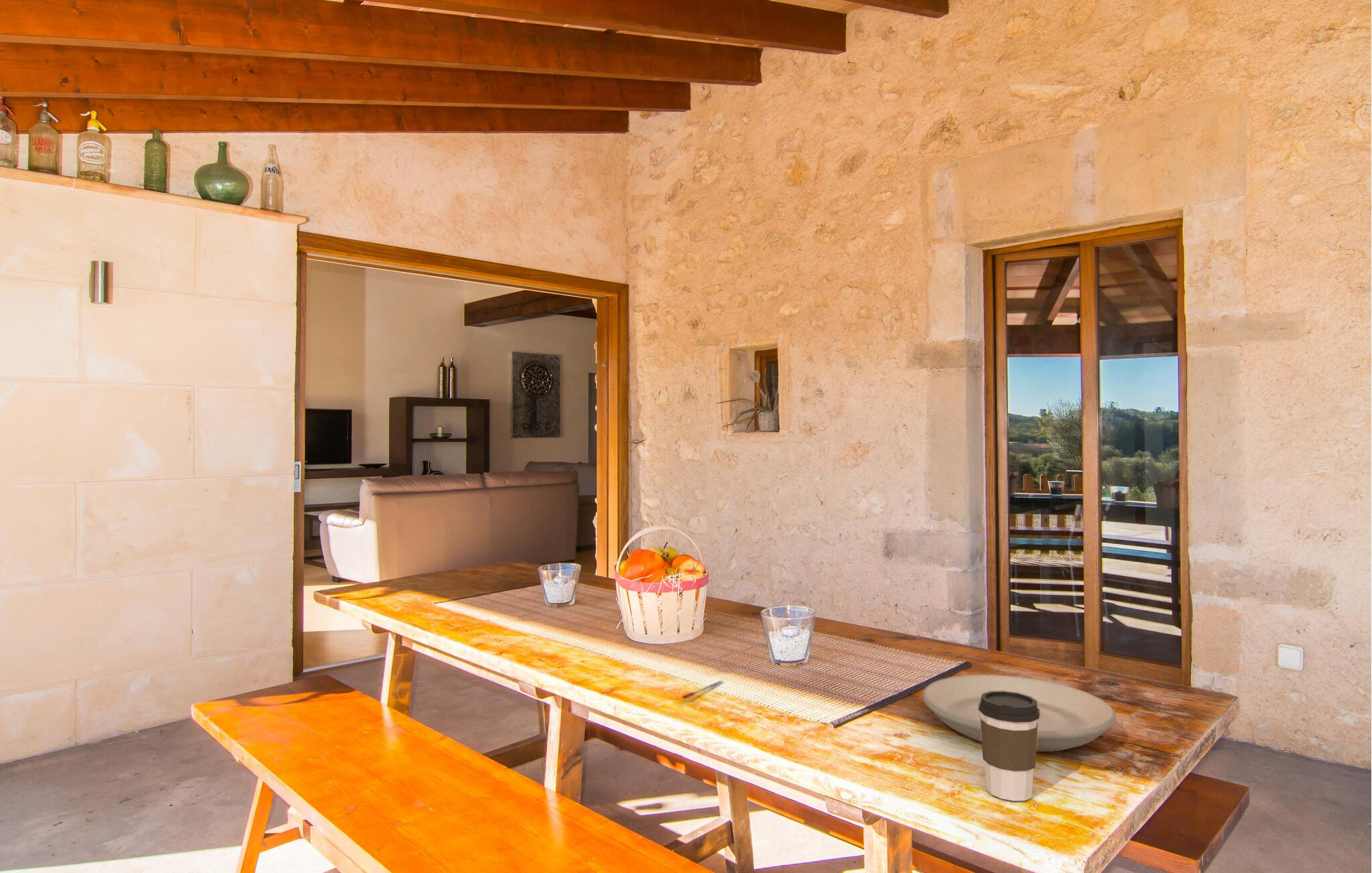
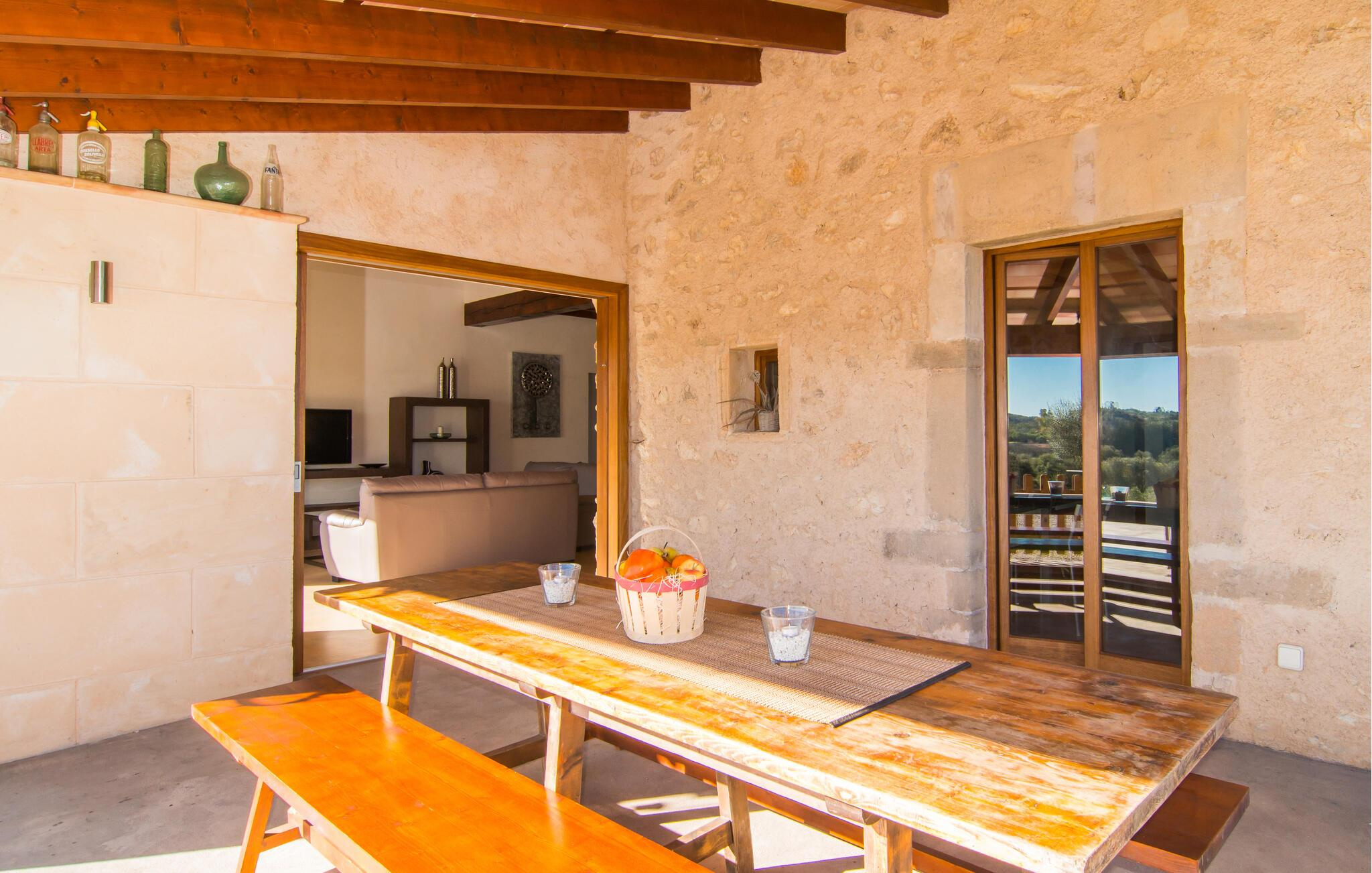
- pen (703, 688)
- plate (1020, 693)
- coffee cup (1009, 745)
